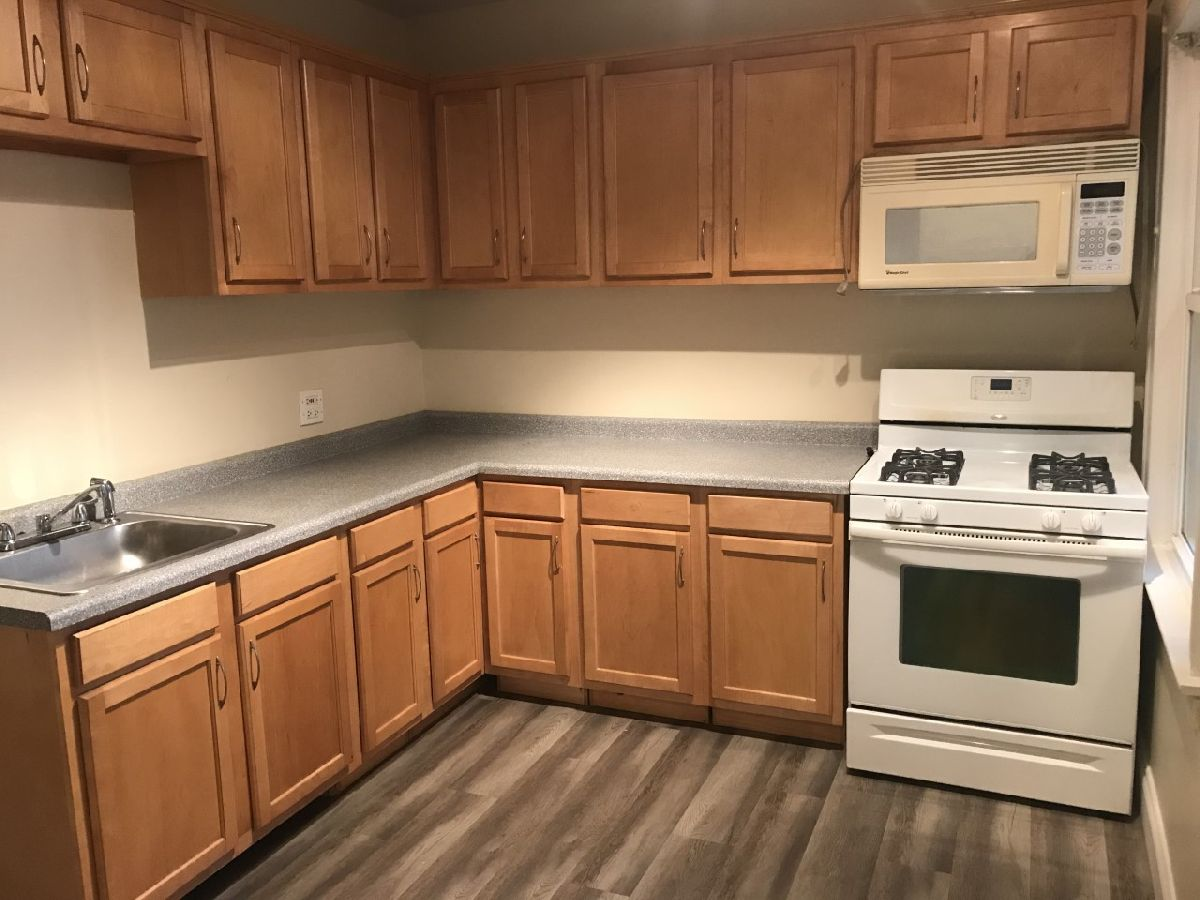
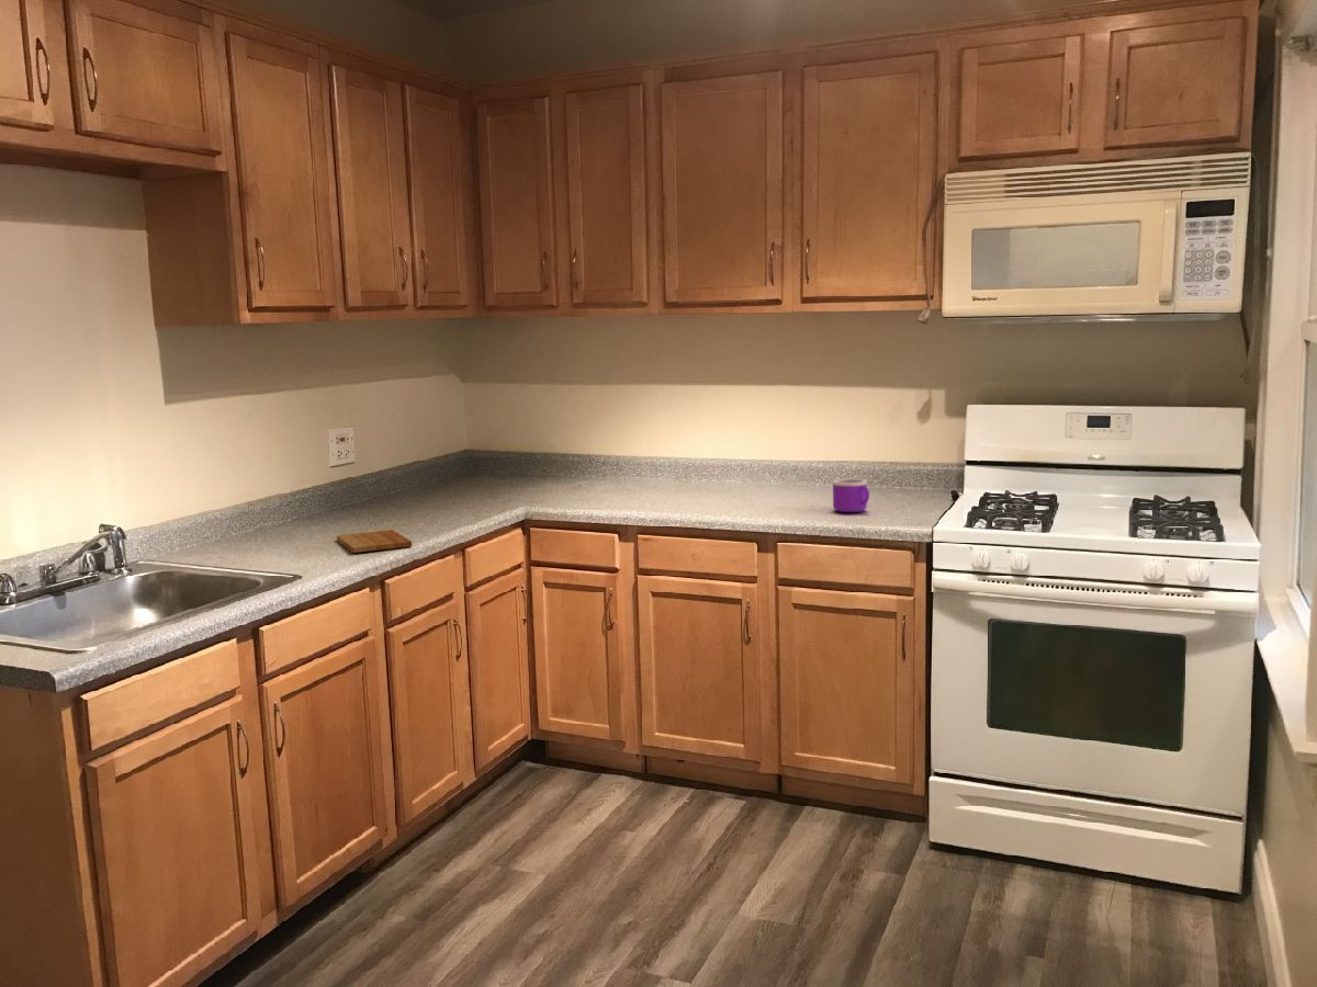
+ cutting board (373, 541)
+ mug (853, 496)
